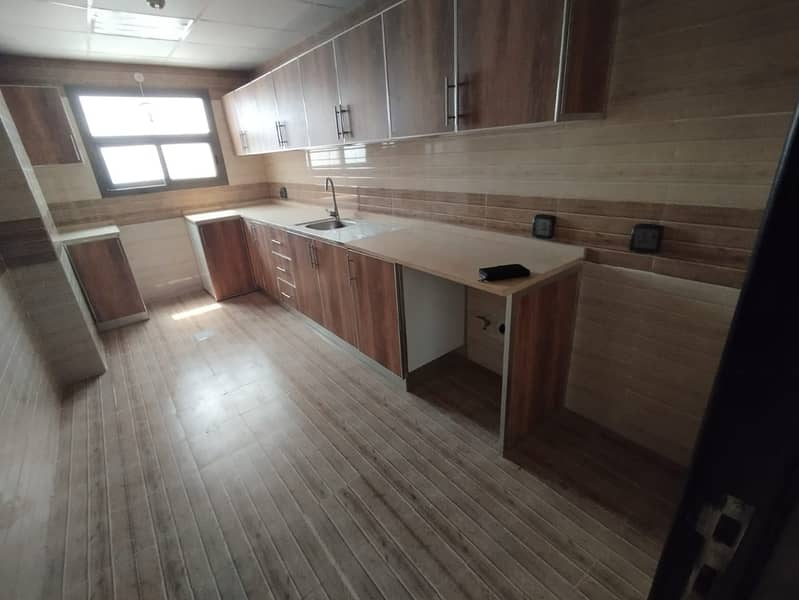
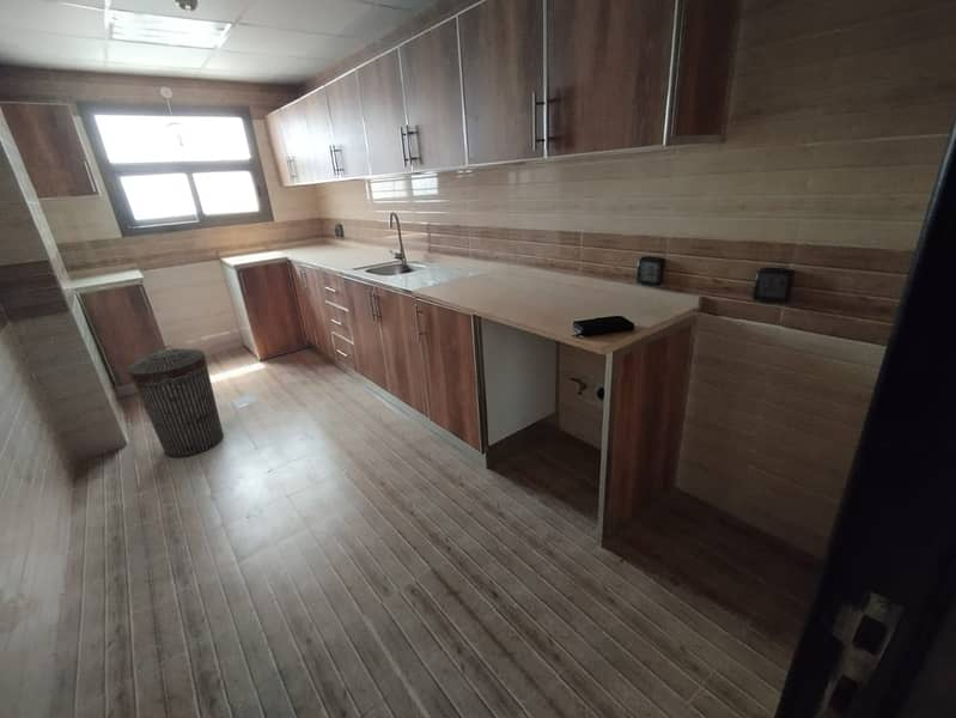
+ trash can (179, 396)
